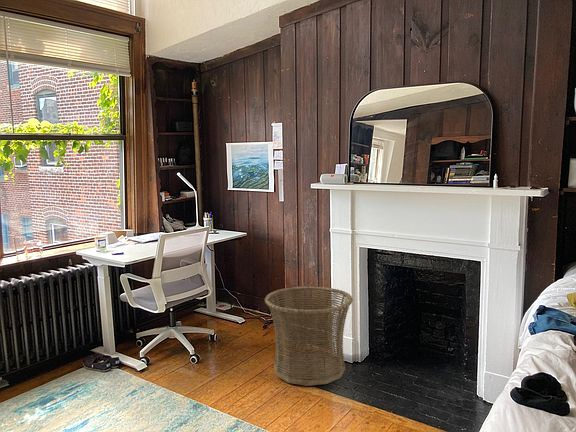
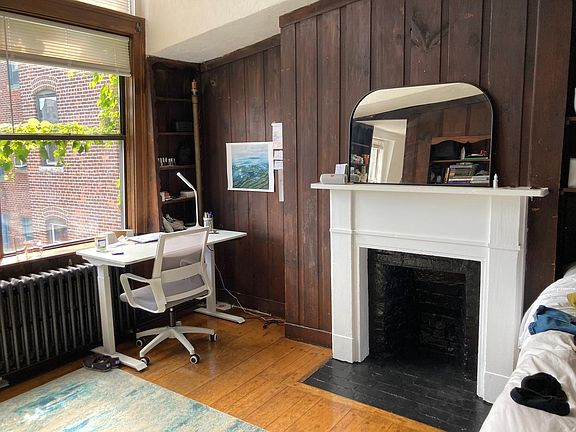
- basket (308, 333)
